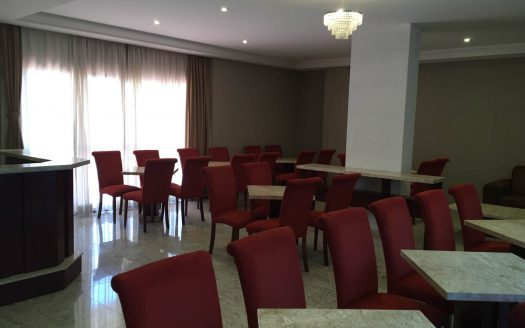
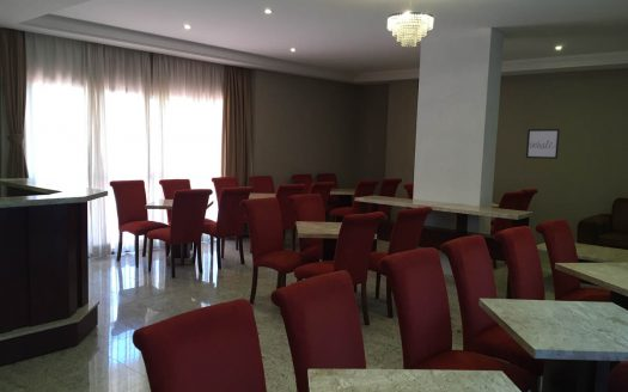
+ wall art (542, 143)
